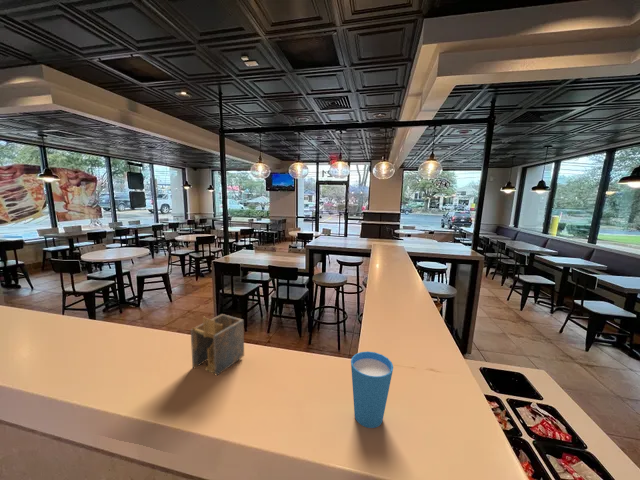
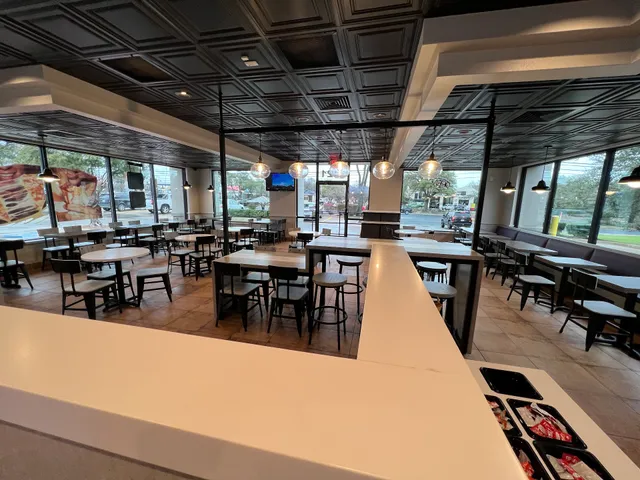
- cup (370, 390)
- napkin holder (218, 336)
